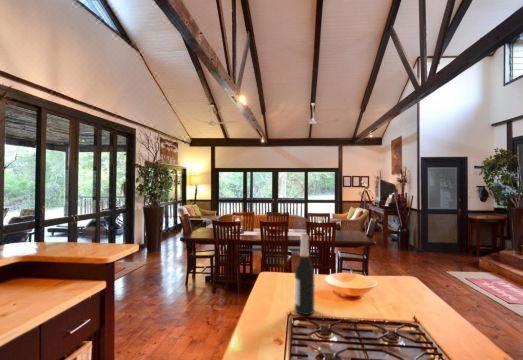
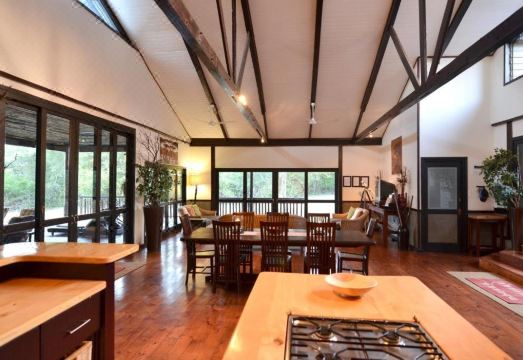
- wine bottle (304, 272)
